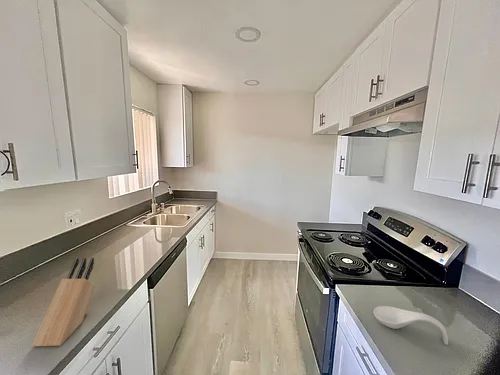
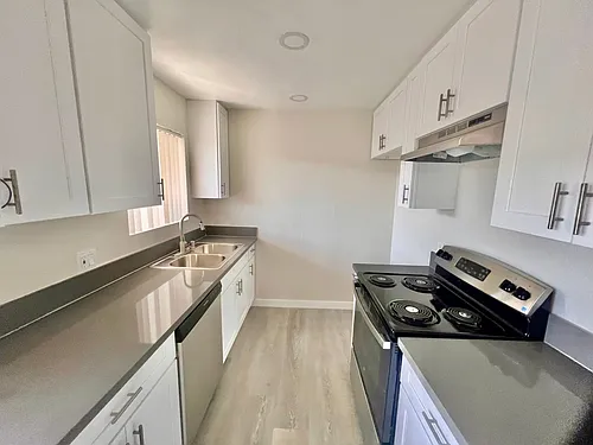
- spoon rest (408, 320)
- knife block (69, 295)
